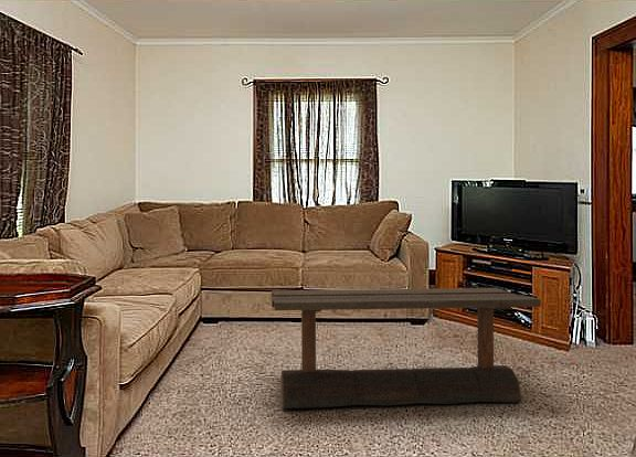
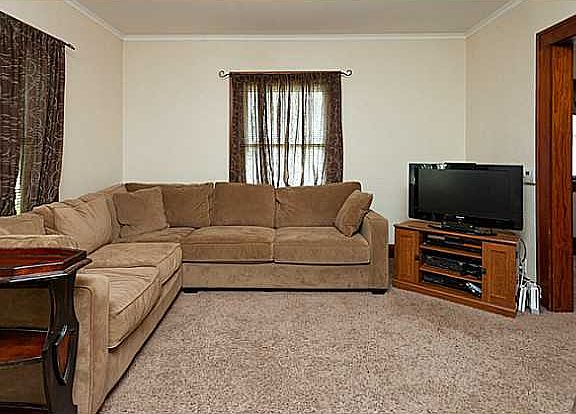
- coffee table (396, 369)
